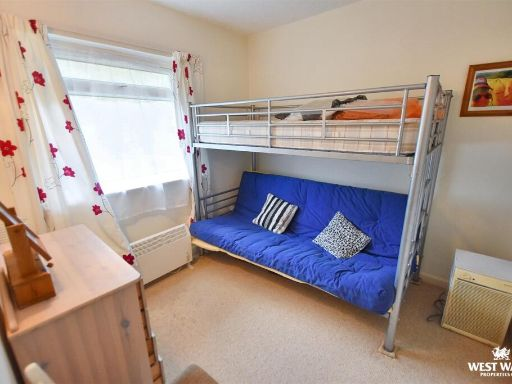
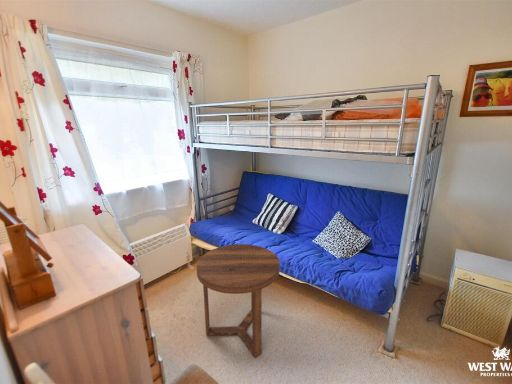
+ side table (239, 293)
